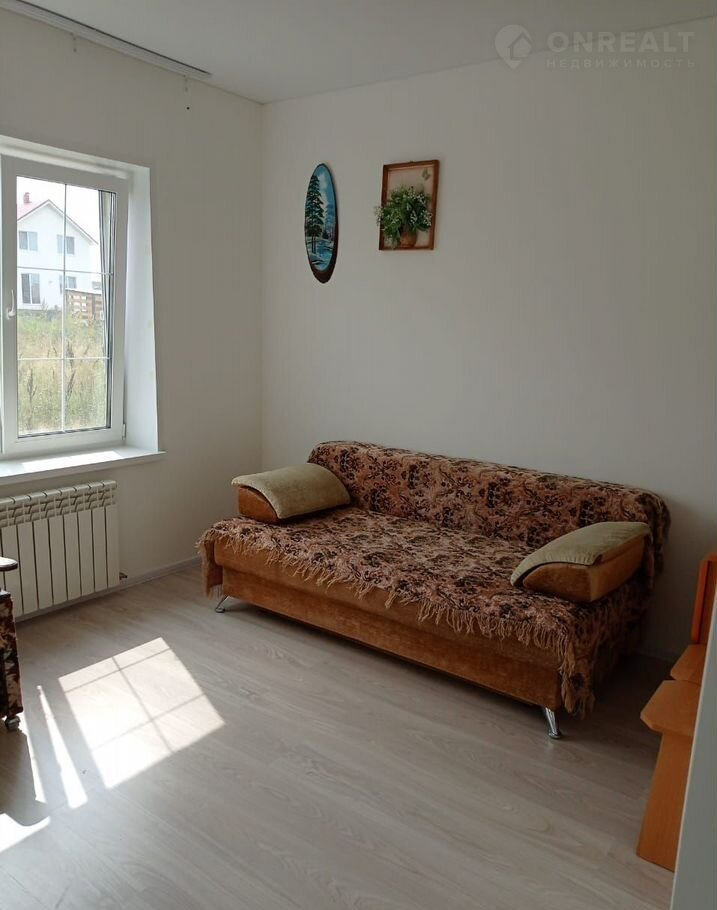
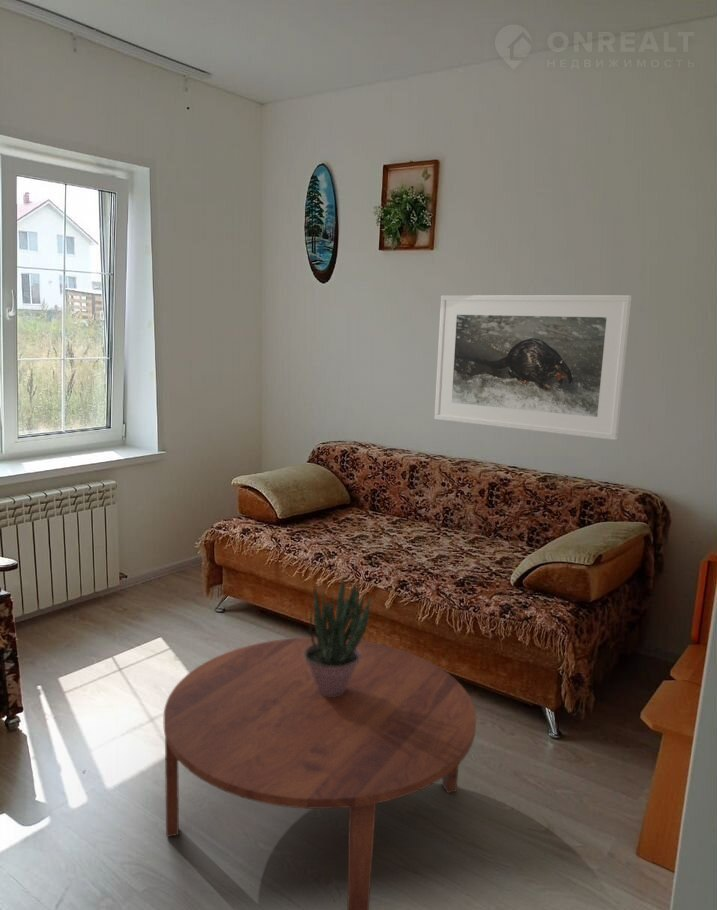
+ coffee table (320, 755)
+ potted plant (338, 634)
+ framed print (523, 363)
